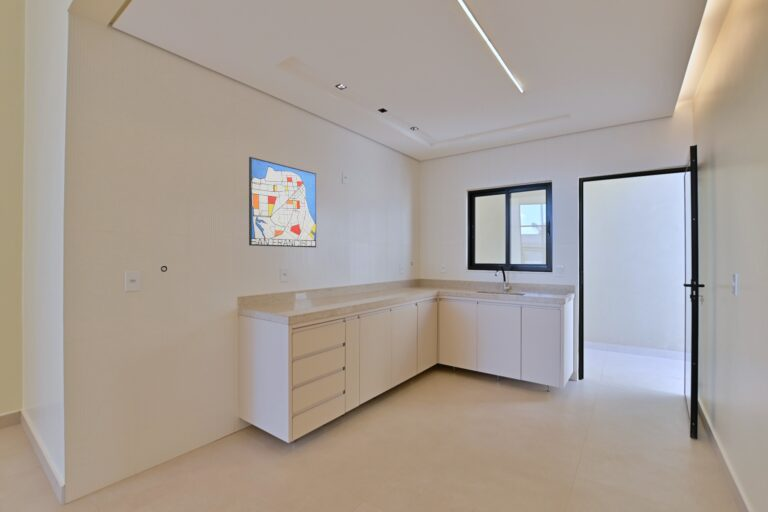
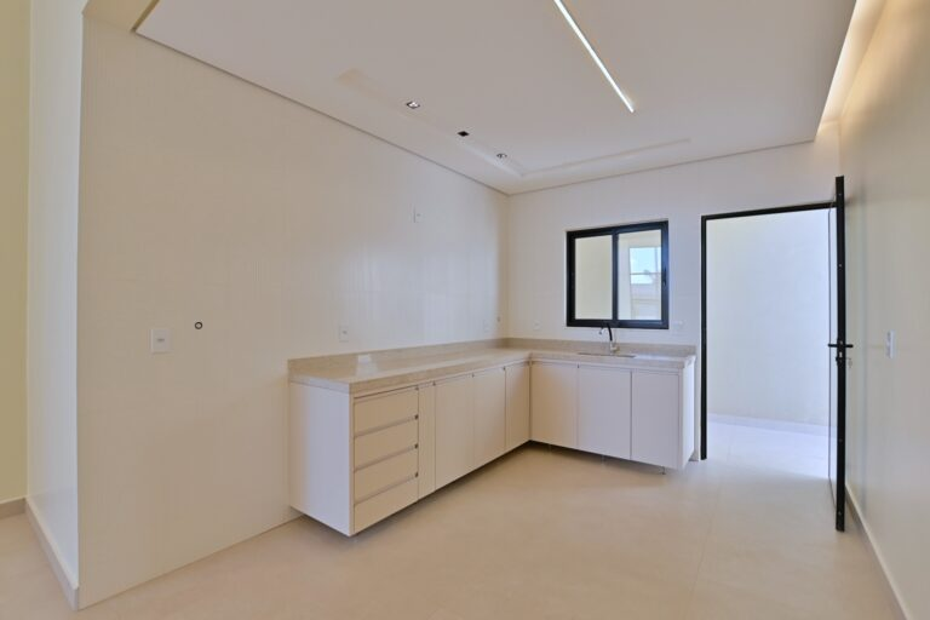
- wall art (285, 206)
